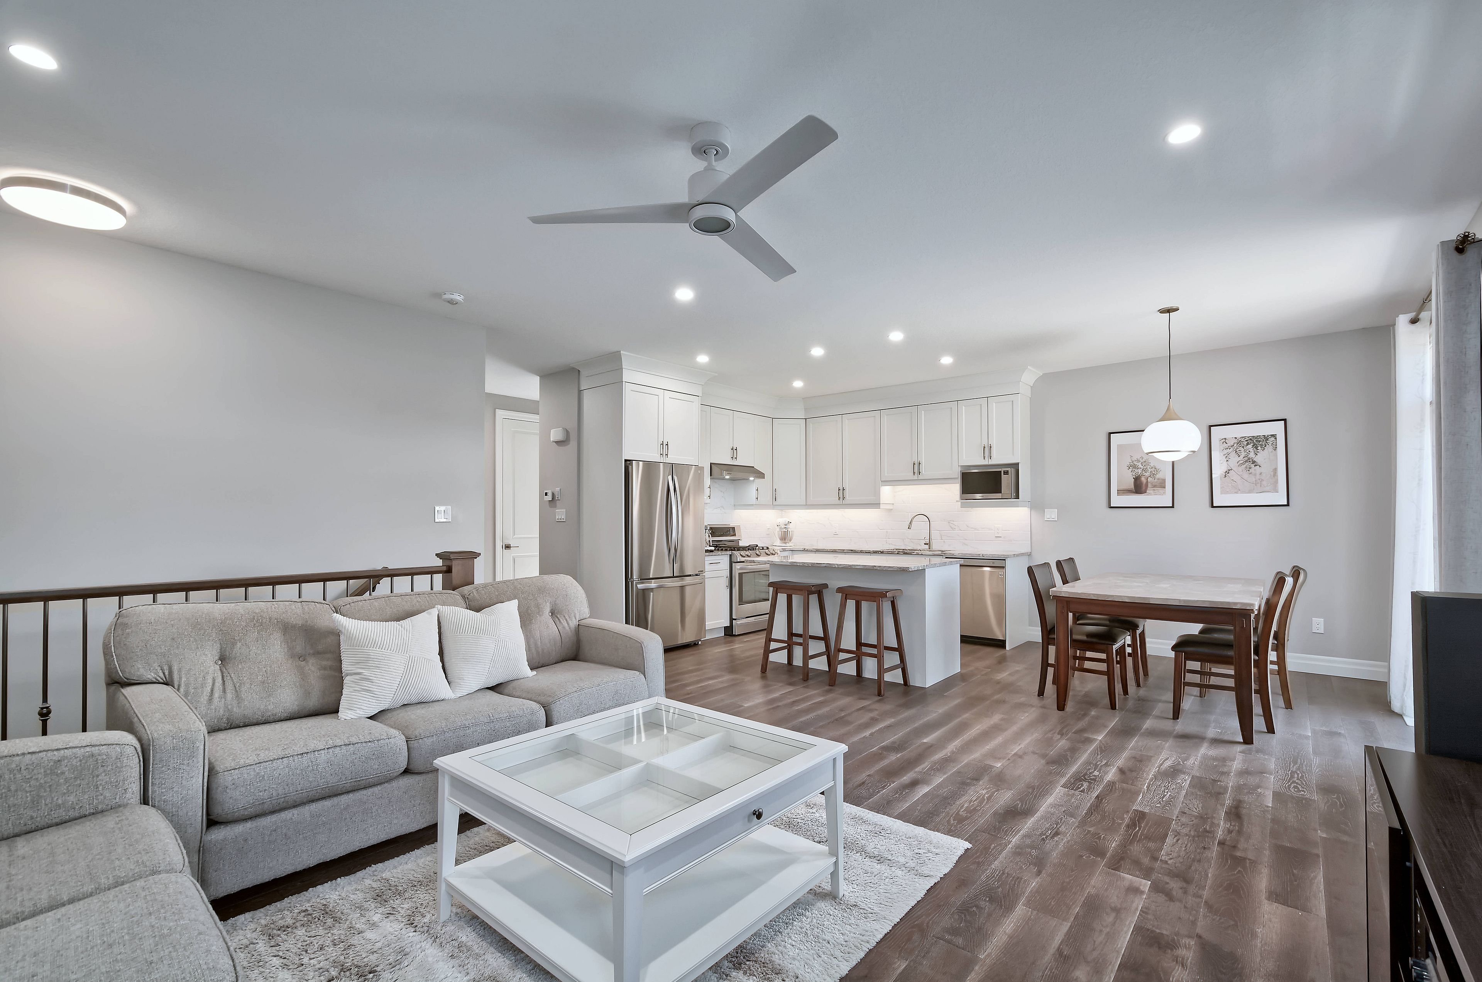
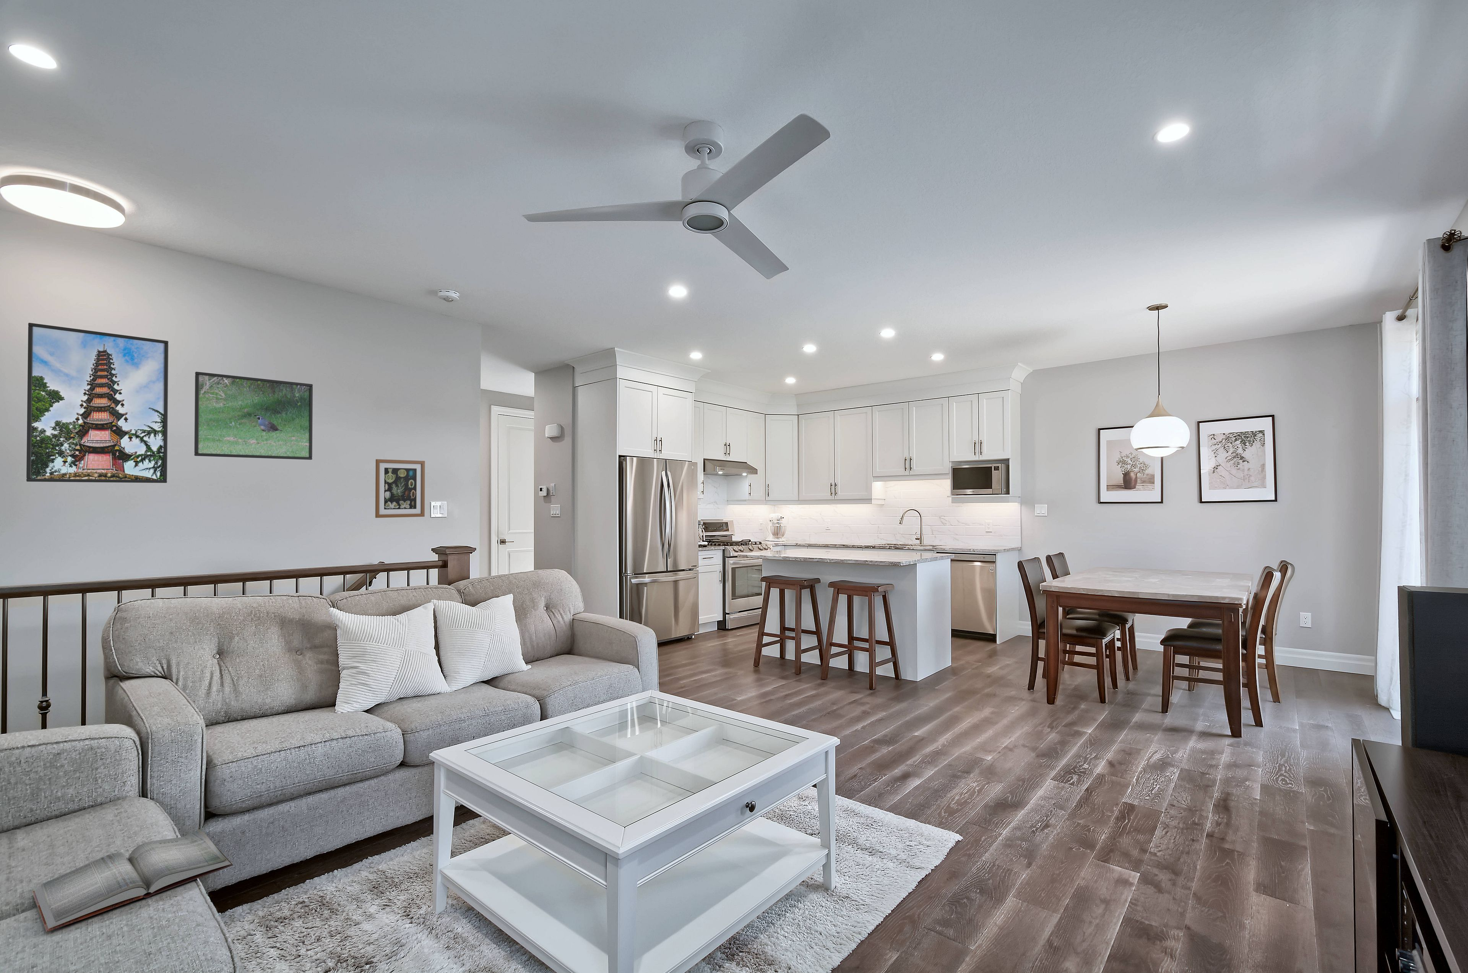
+ hardback book (136, 872)
+ wall art (401, 489)
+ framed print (101, 407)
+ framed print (256, 418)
